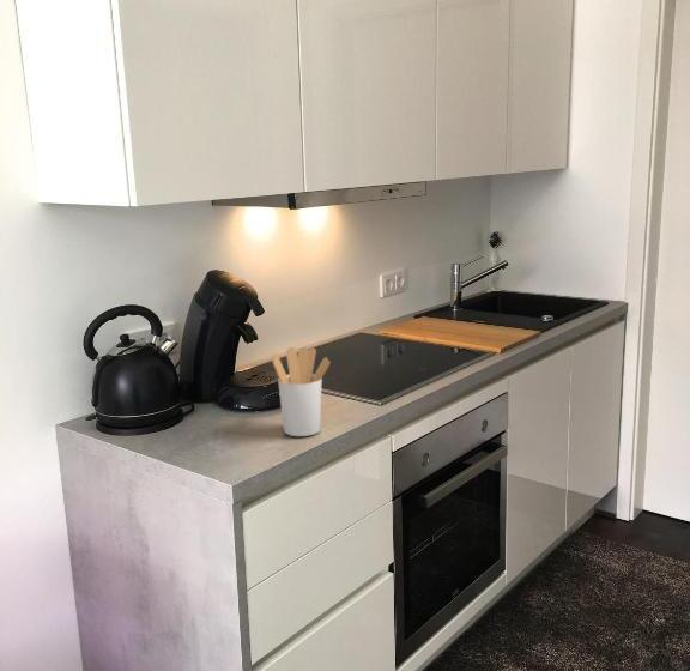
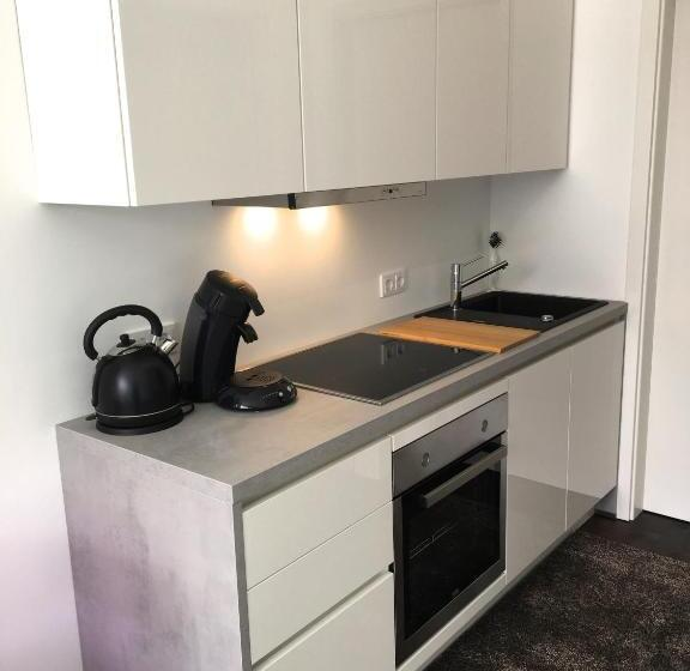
- utensil holder (301, 388)
